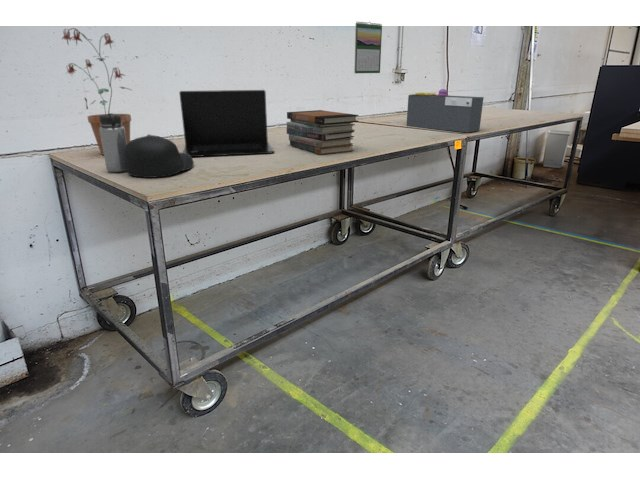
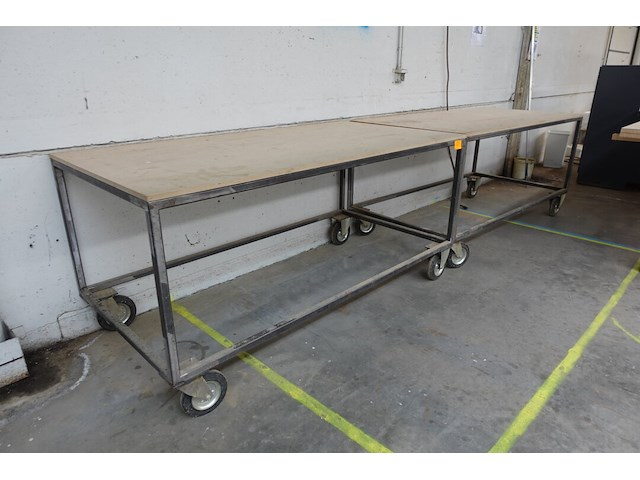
- desk organizer (442, 109)
- potted plant (102, 92)
- book stack (320, 130)
- laptop (226, 121)
- calendar (368, 48)
- water bottle (151, 142)
